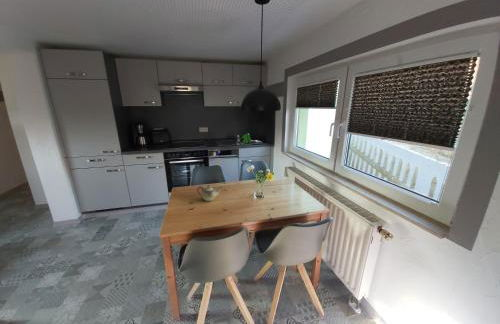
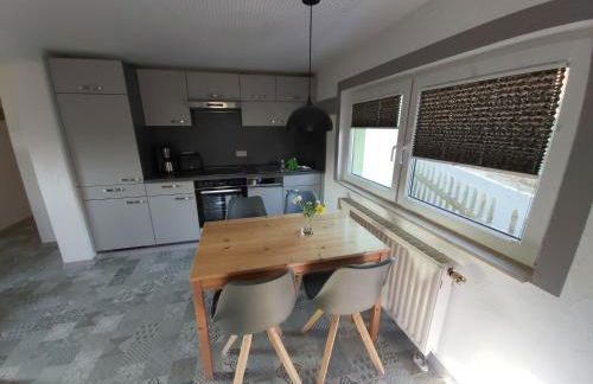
- teapot (210, 192)
